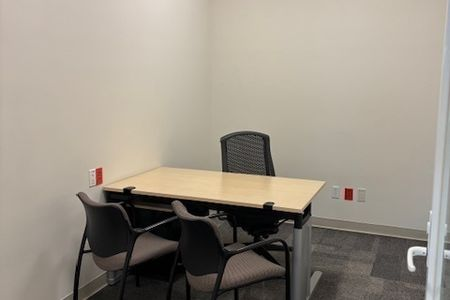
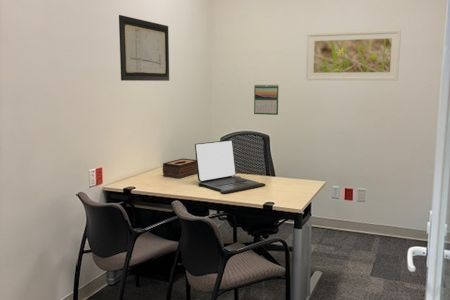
+ laptop (229, 165)
+ calendar (266, 99)
+ wall art (146, 51)
+ tissue box (181, 168)
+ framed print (351, 56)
